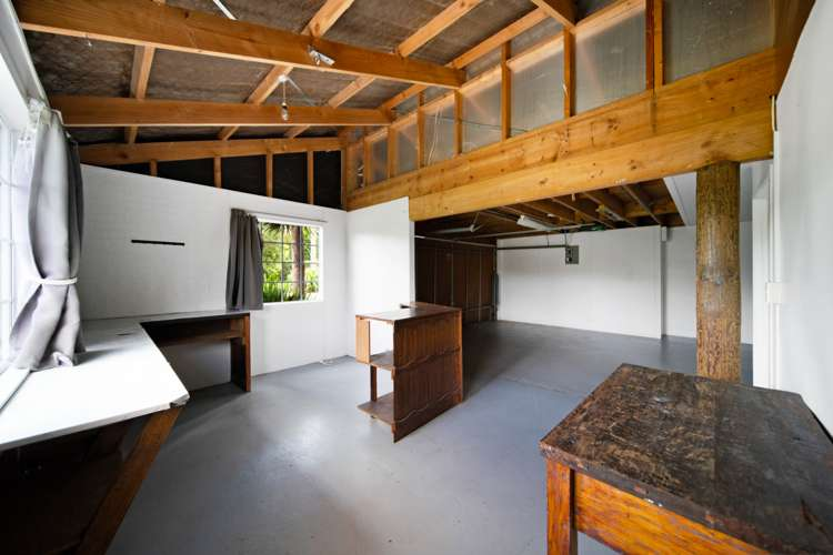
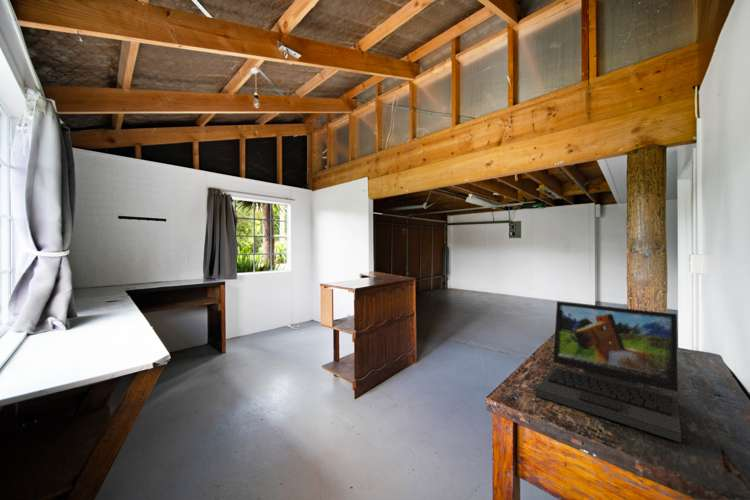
+ laptop (605, 354)
